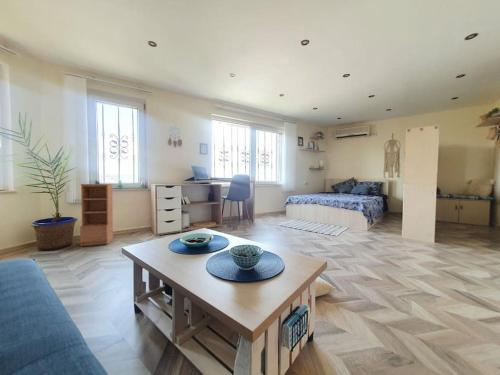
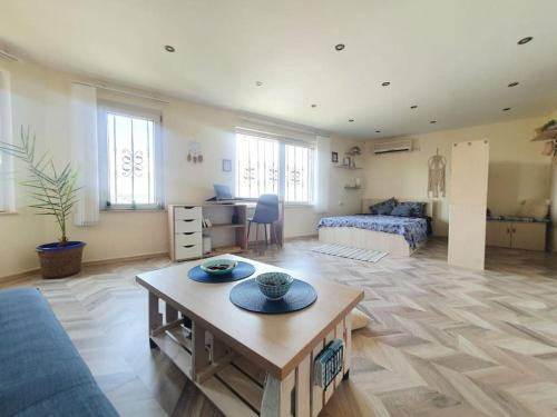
- bookcase (97, 213)
